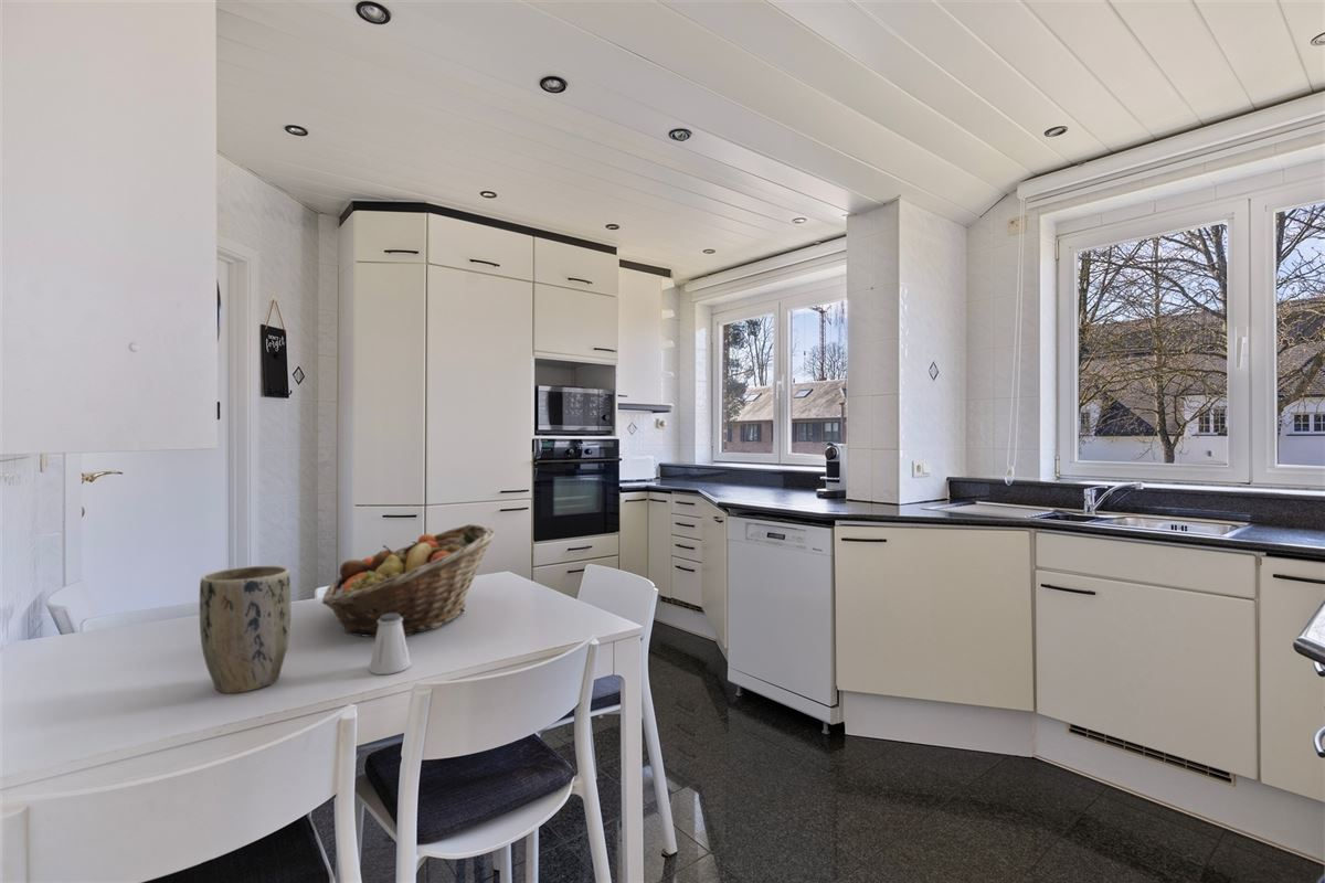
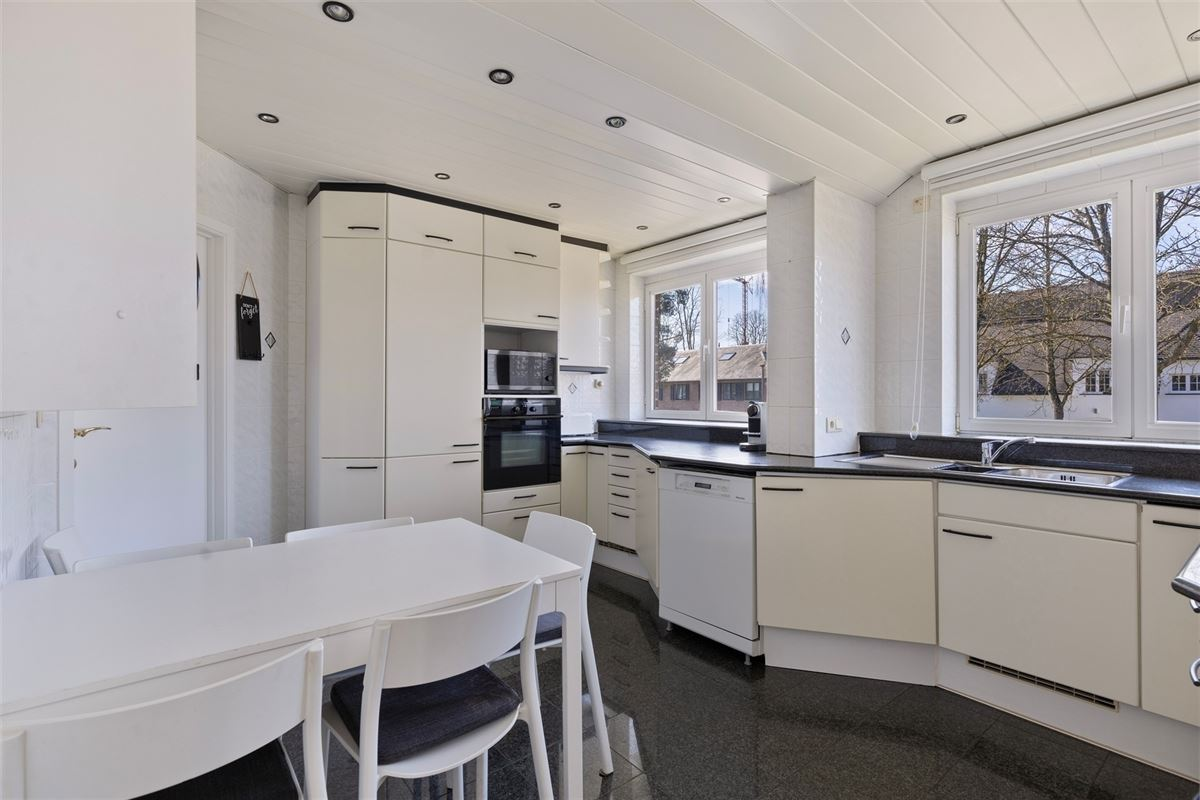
- fruit basket (413, 574)
- plant pot (246, 627)
- saltshaker (390, 641)
